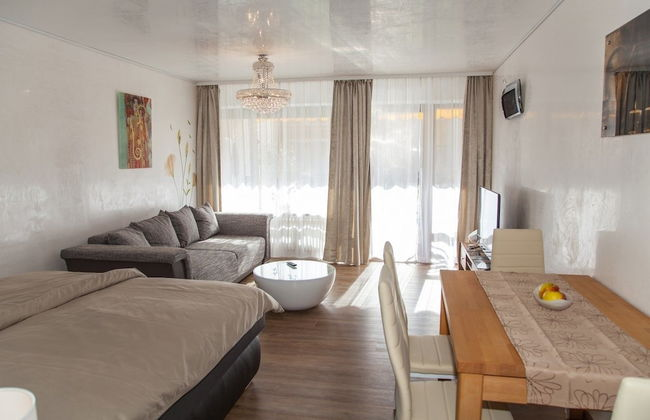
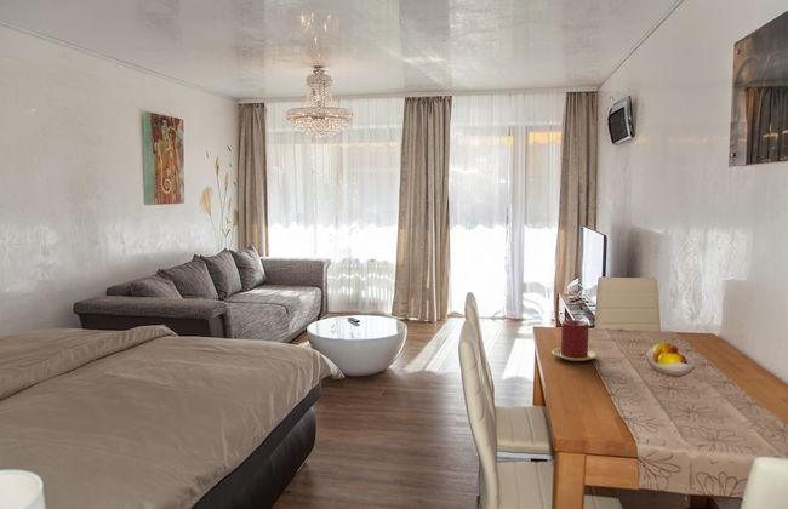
+ candle (575, 339)
